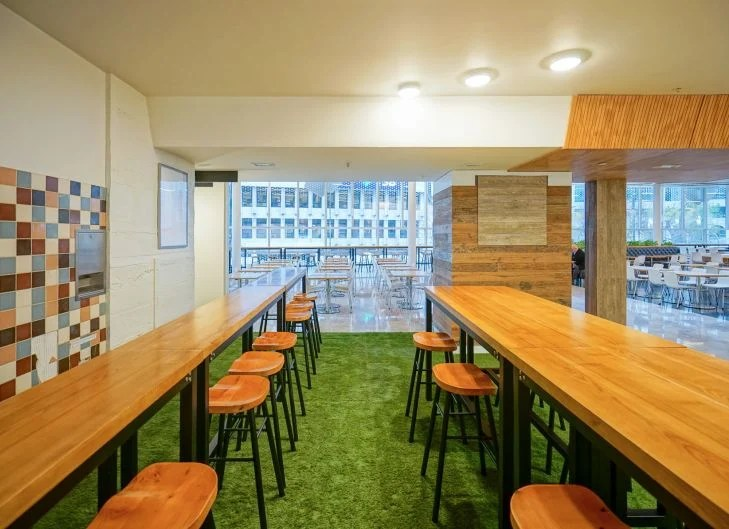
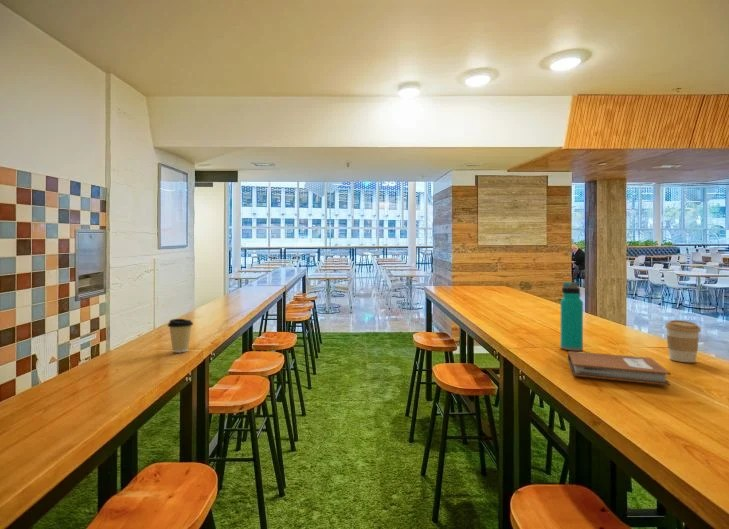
+ notebook (615, 366)
+ water bottle (571, 315)
+ coffee cup (180, 335)
+ coffee cup (682, 340)
